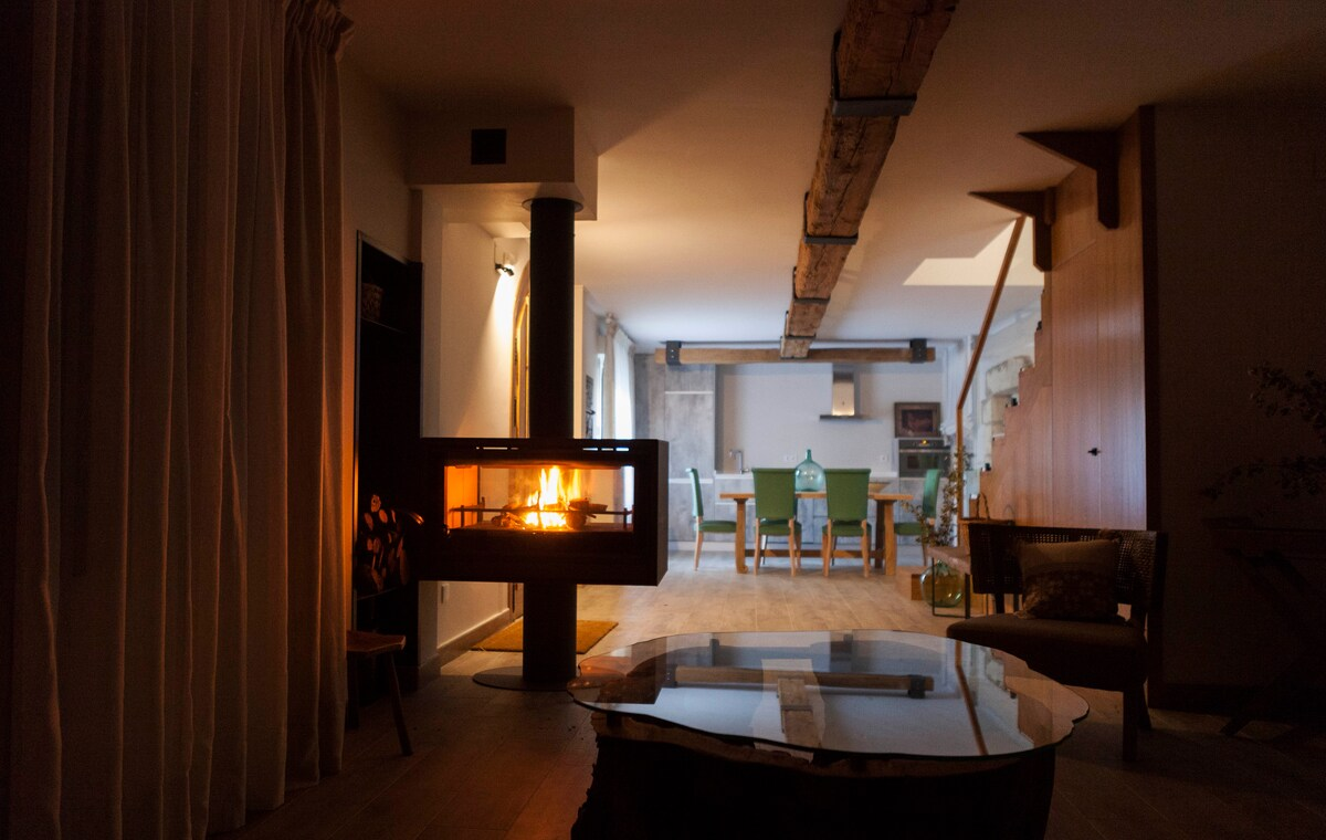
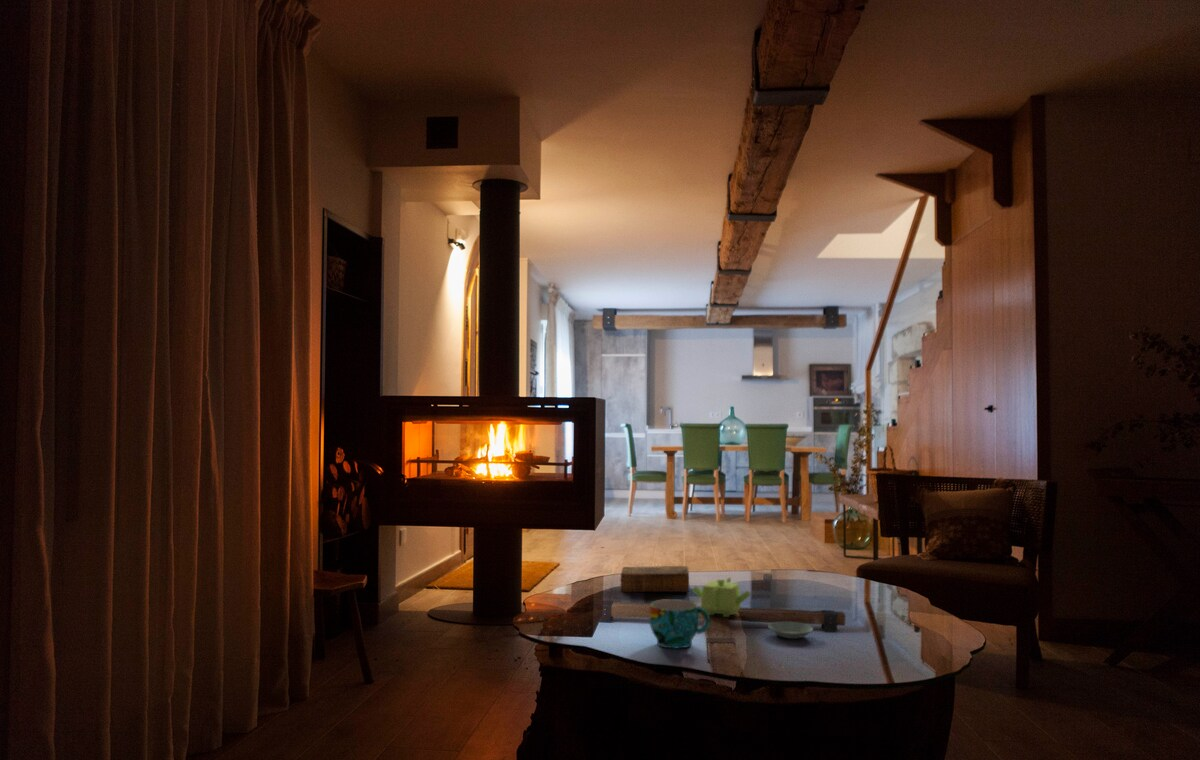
+ teapot (722, 595)
+ saucer (790, 631)
+ book (655, 578)
+ cup (677, 624)
